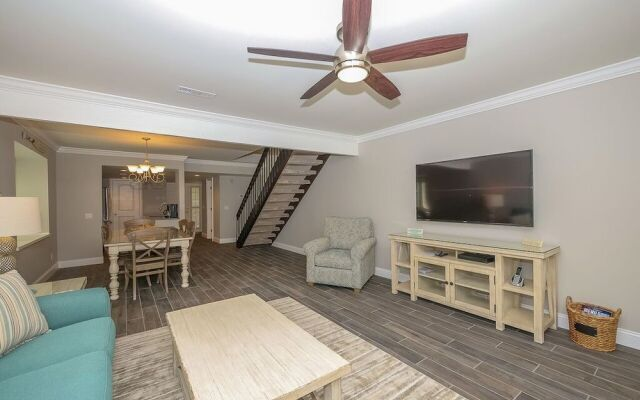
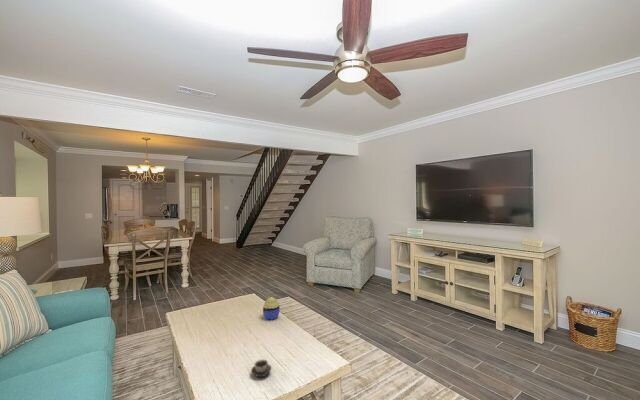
+ decorative egg (271, 307)
+ cup (261, 368)
